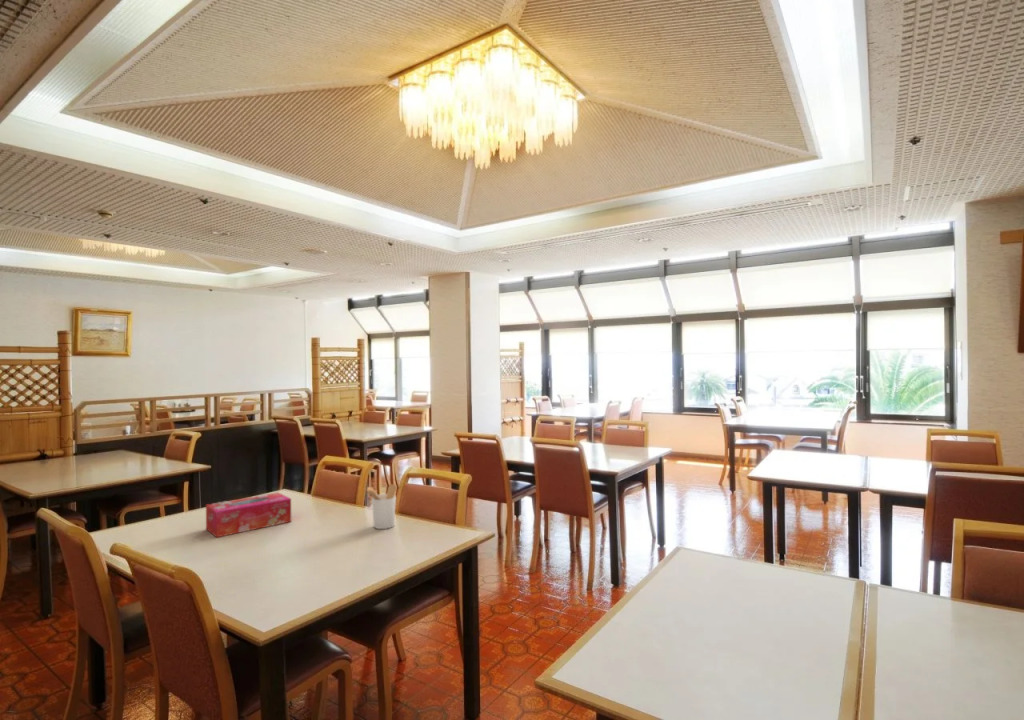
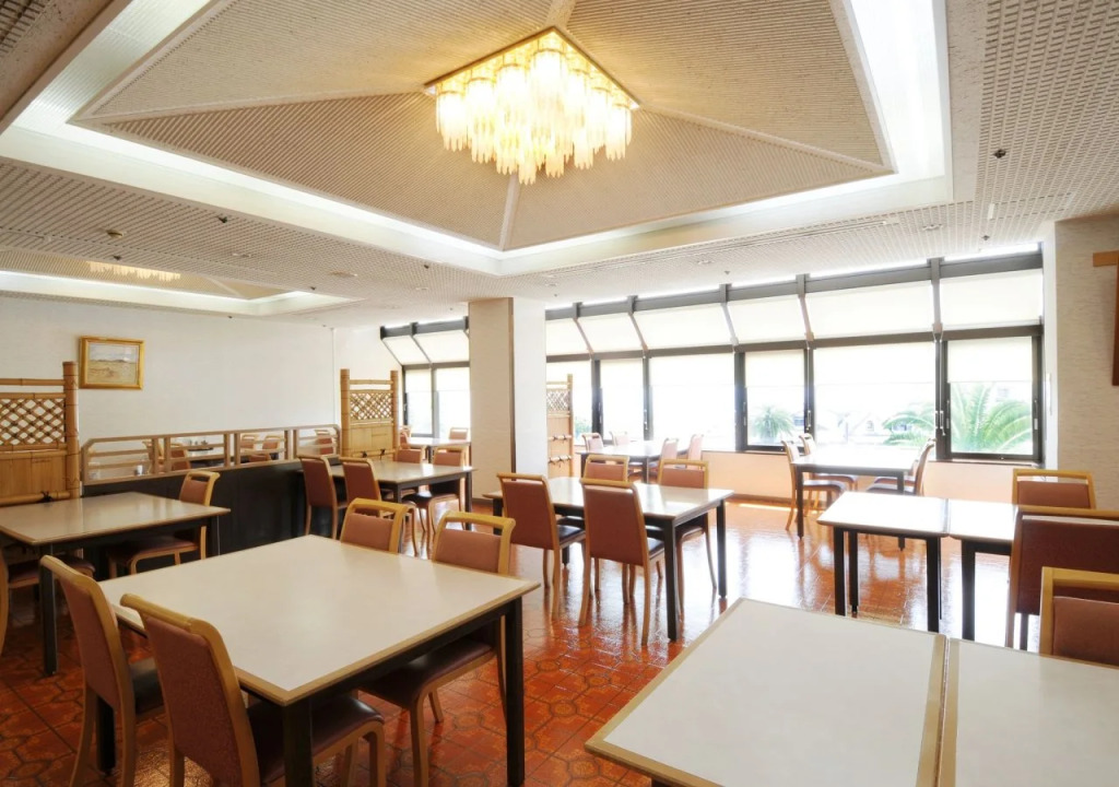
- tissue box (249, 513)
- utensil holder (379, 505)
